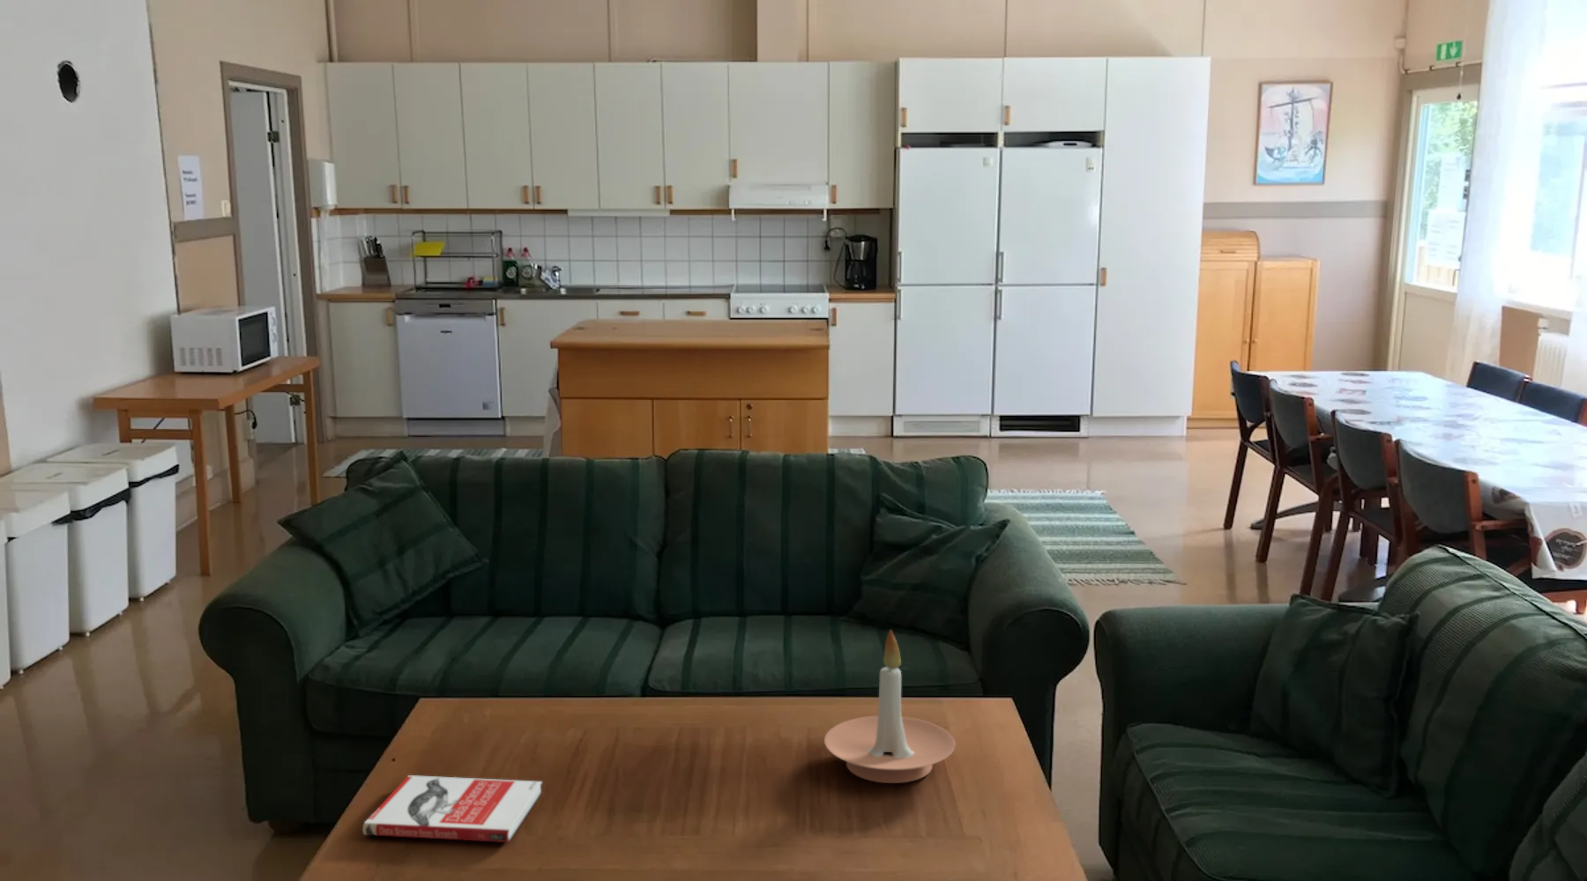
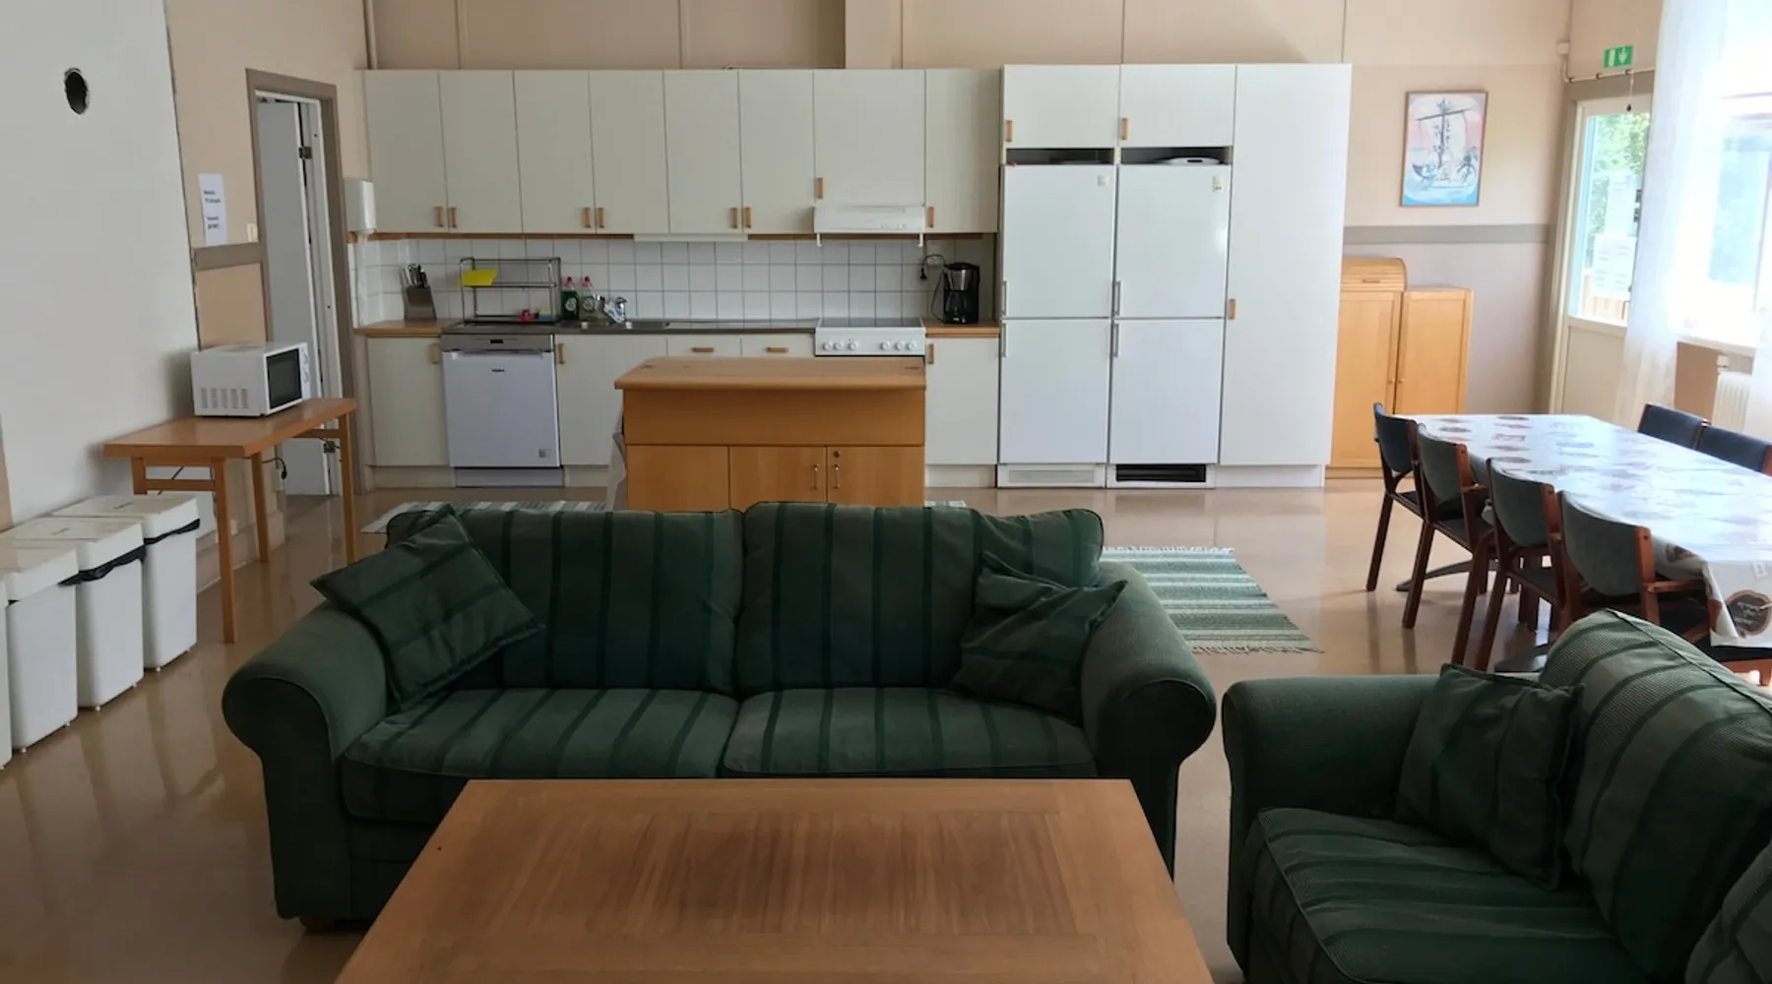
- candle holder (890, 697)
- book (456, 808)
